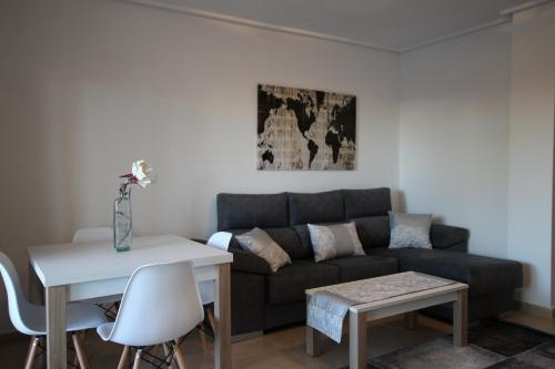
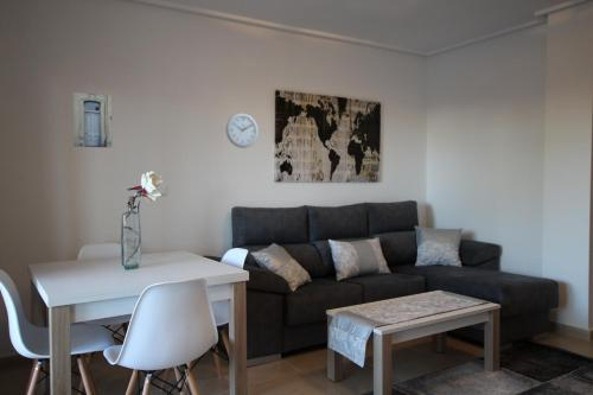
+ wall clock (242, 130)
+ wall art (93, 120)
